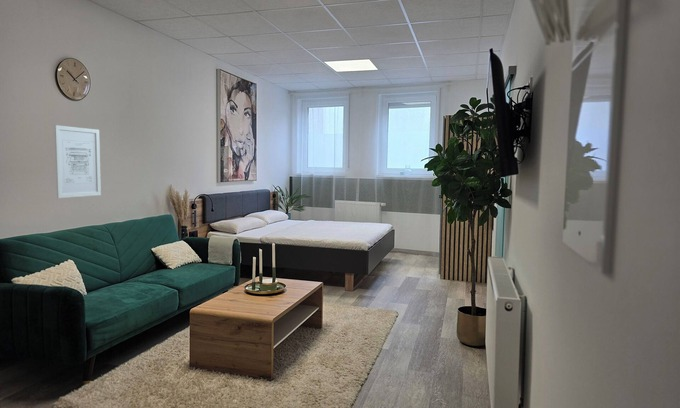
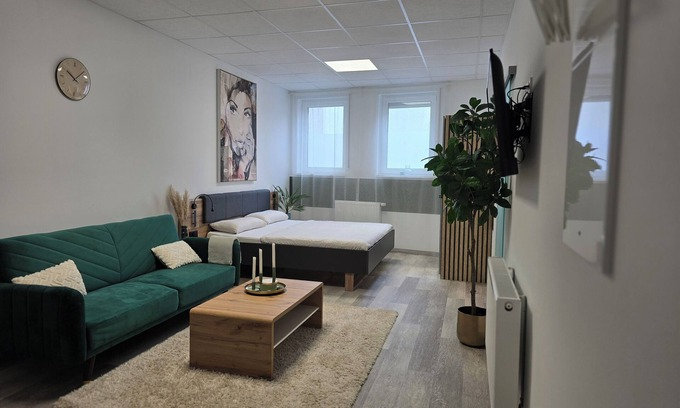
- wall art (79, 162)
